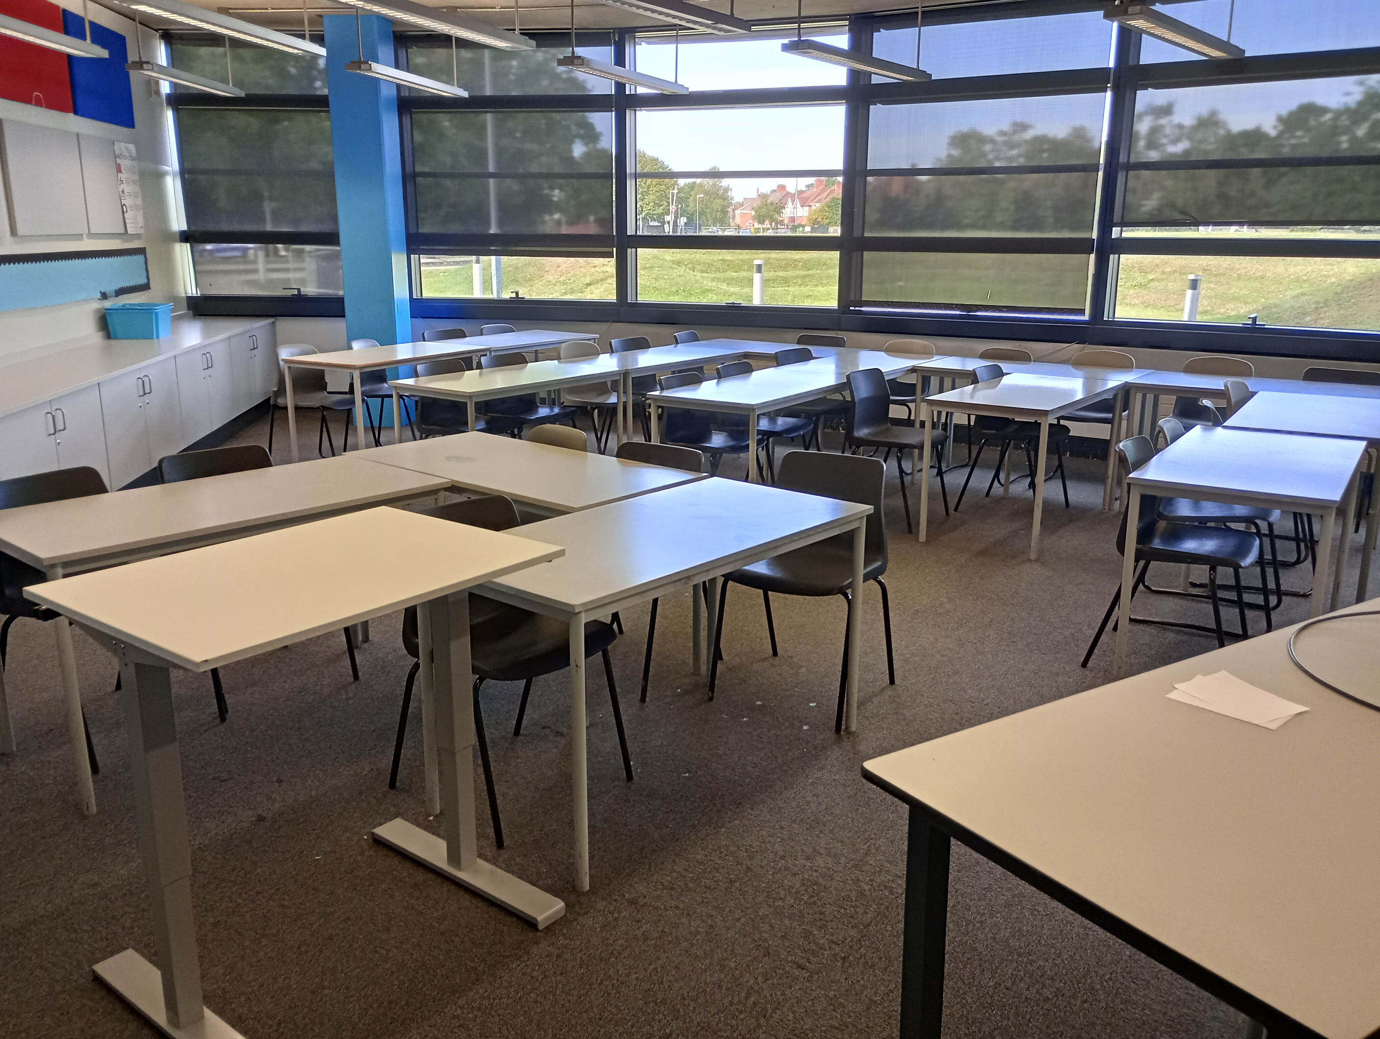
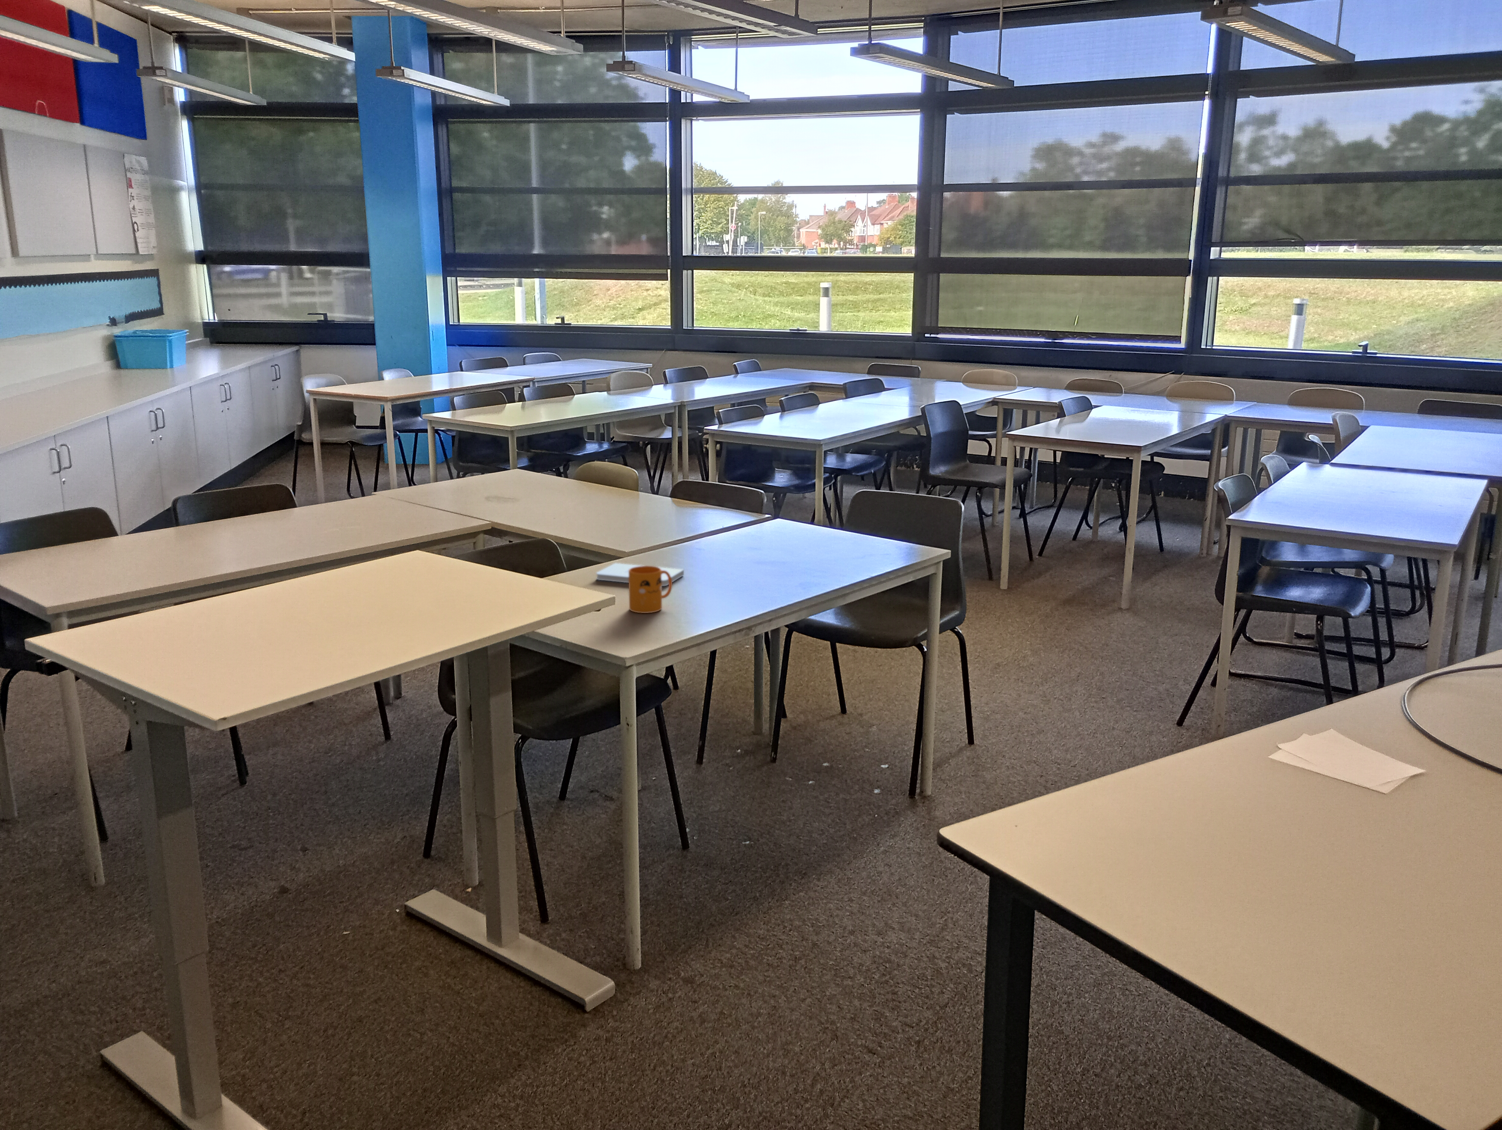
+ notepad (639, 566)
+ mug (651, 588)
